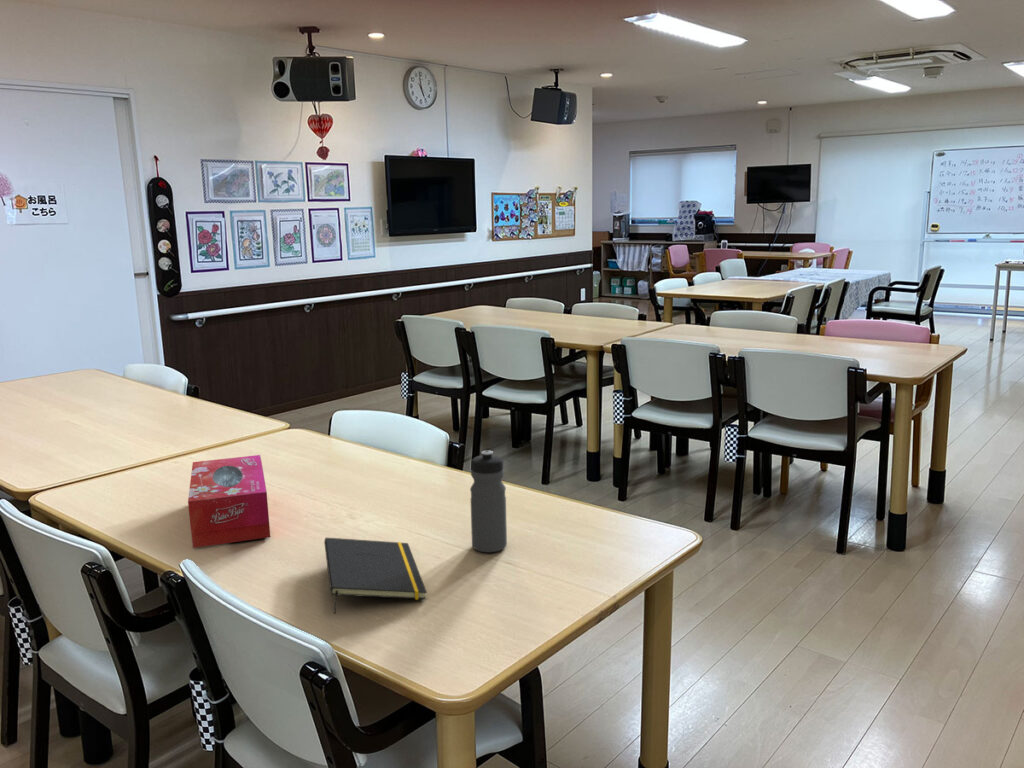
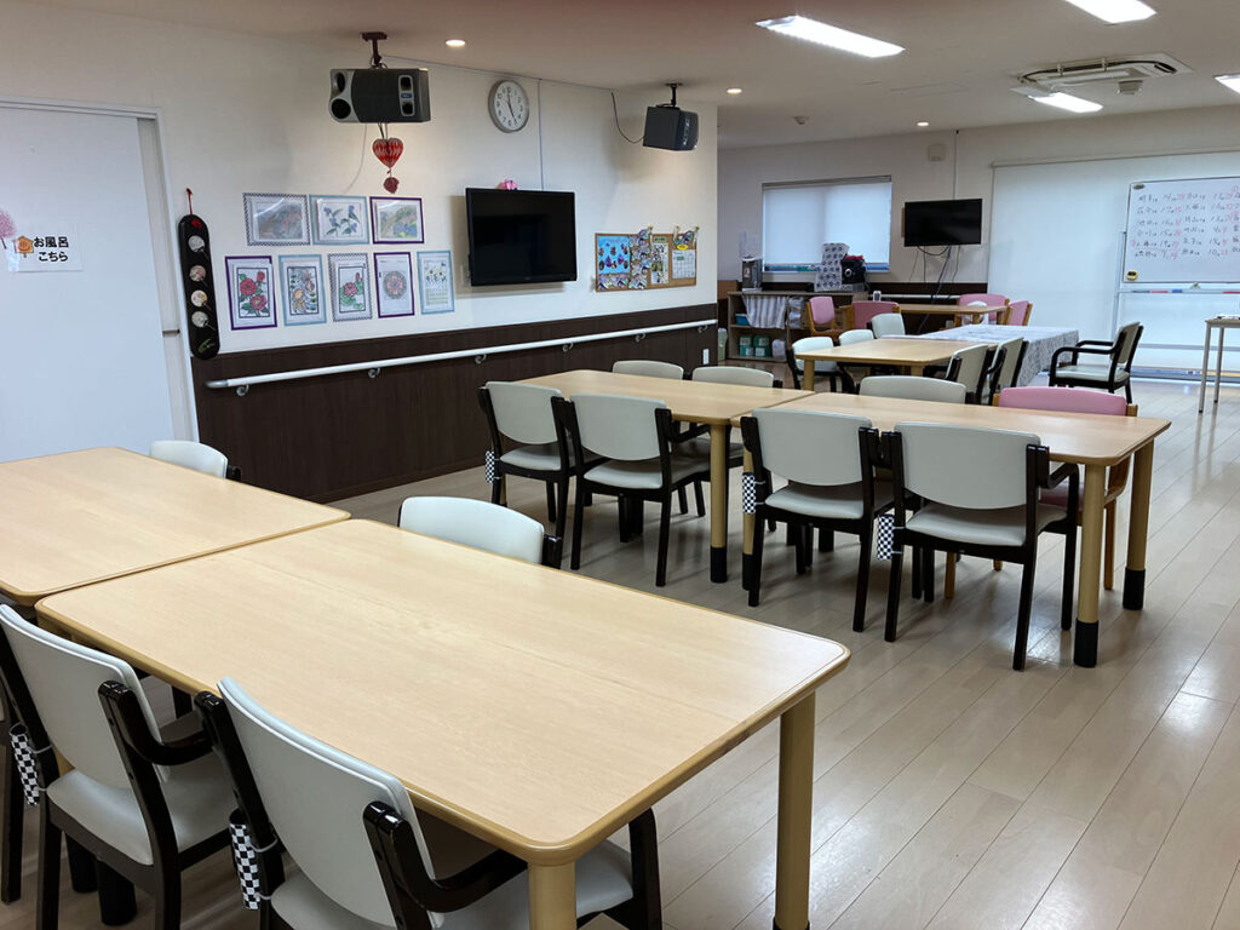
- tissue box (229, 497)
- notepad (372, 566)
- water bottle (488, 499)
